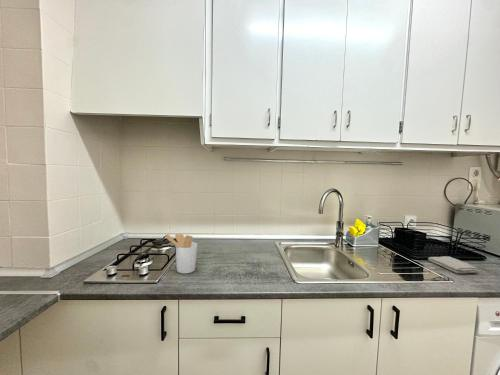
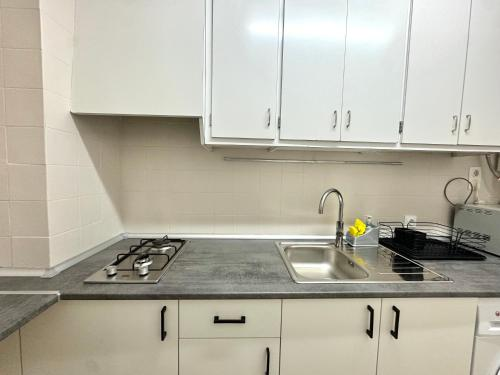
- utensil holder (180, 251)
- washcloth (451, 263)
